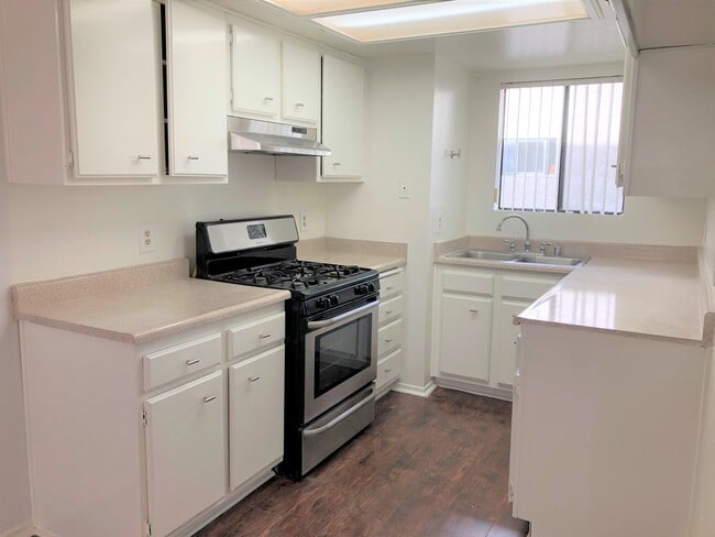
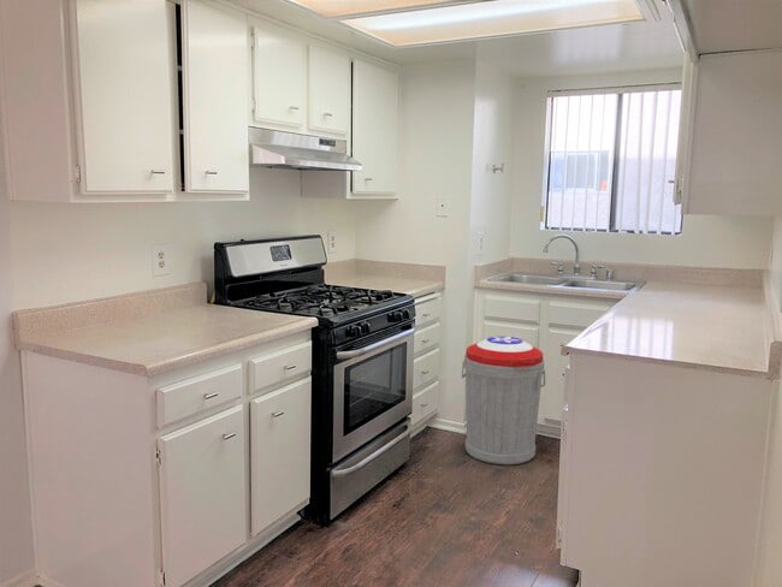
+ trash can (502, 396)
